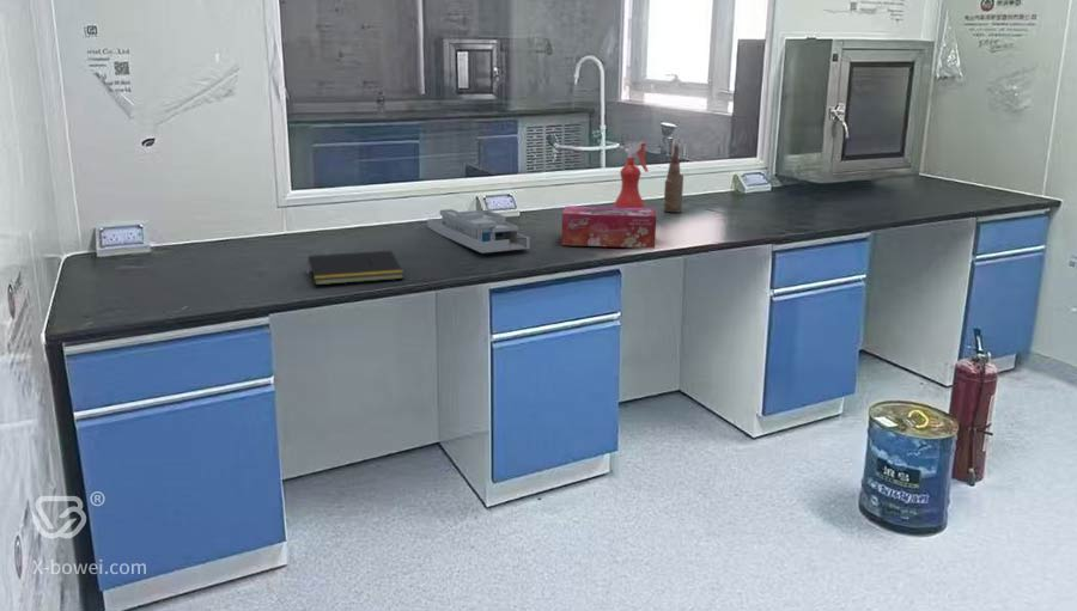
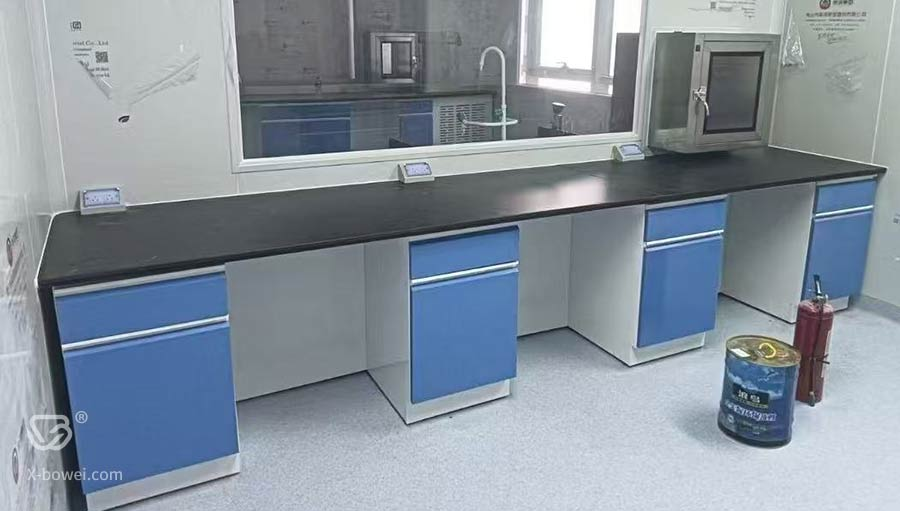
- notepad (355, 267)
- desk organizer (475, 225)
- spray bottle (632, 182)
- tissue box (608, 226)
- bottle (675, 177)
